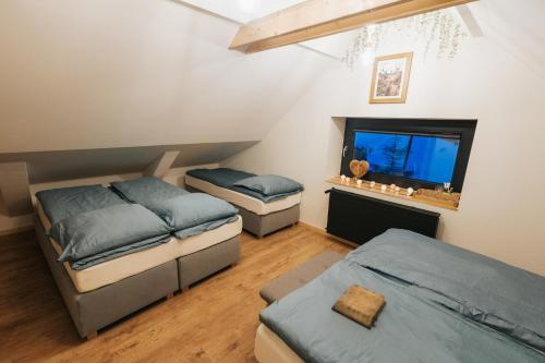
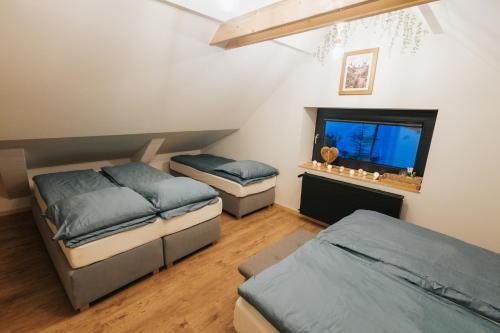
- diary (361, 303)
